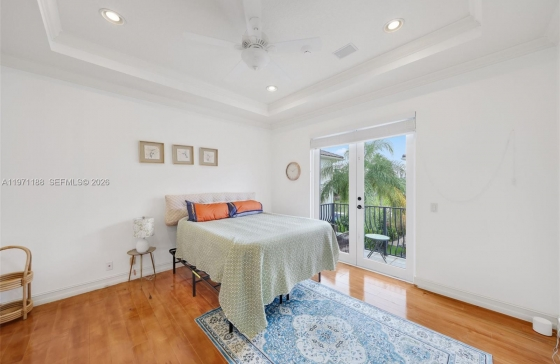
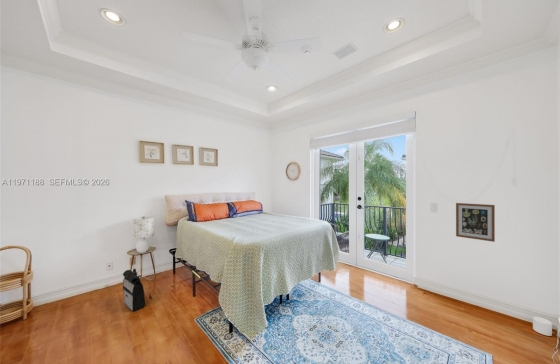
+ backpack (133, 287)
+ wall art (474, 221)
